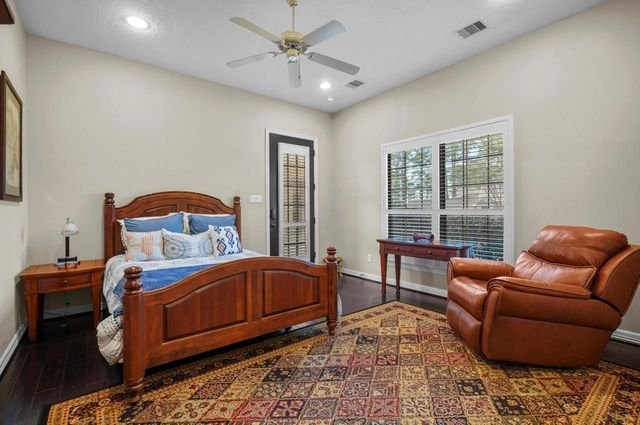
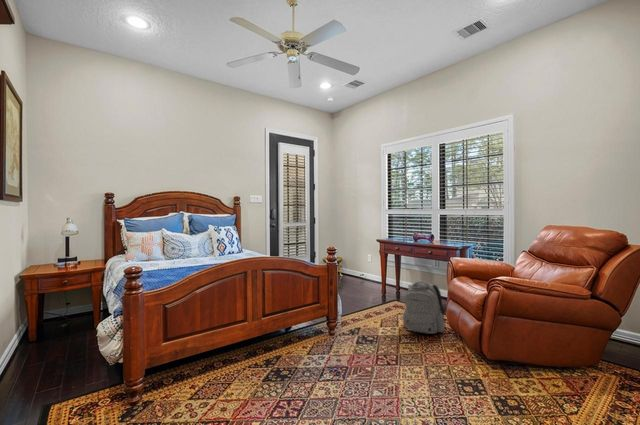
+ backpack (423, 304)
